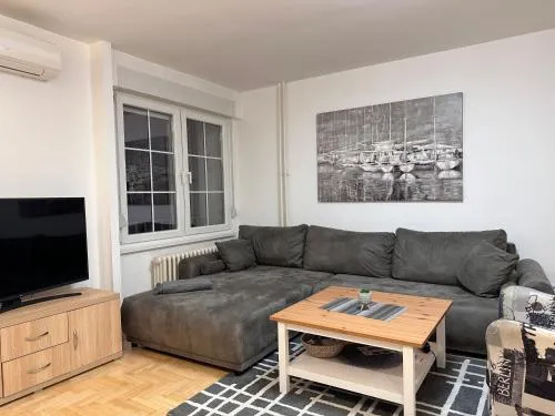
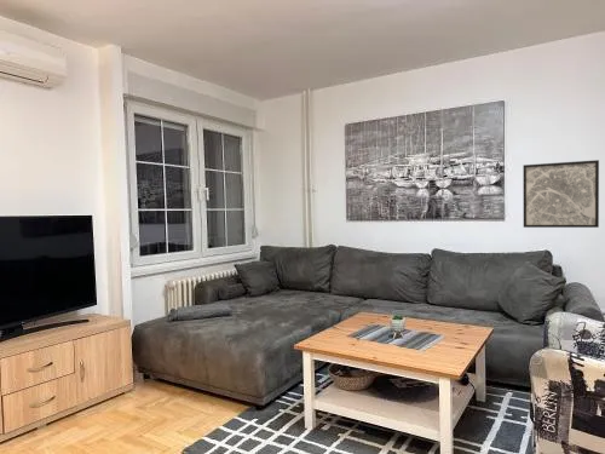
+ wall art (559, 195)
